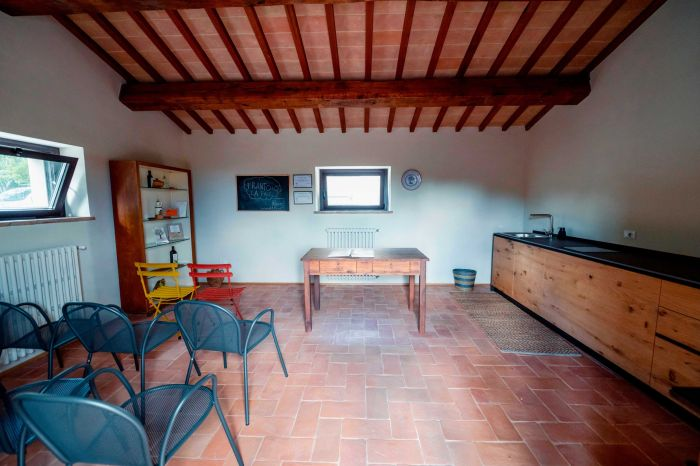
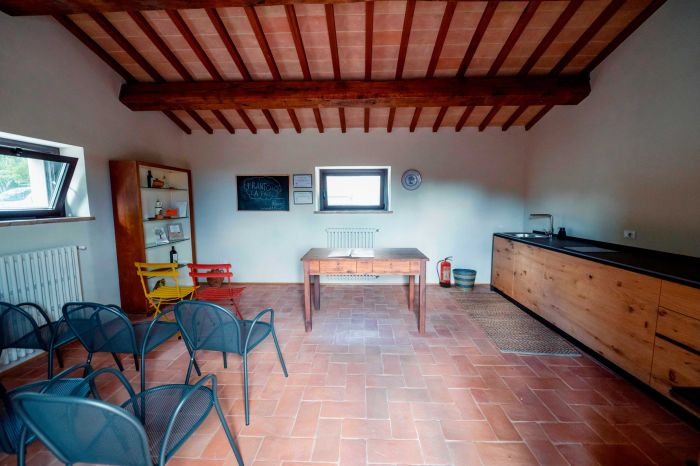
+ fire extinguisher (444, 271)
